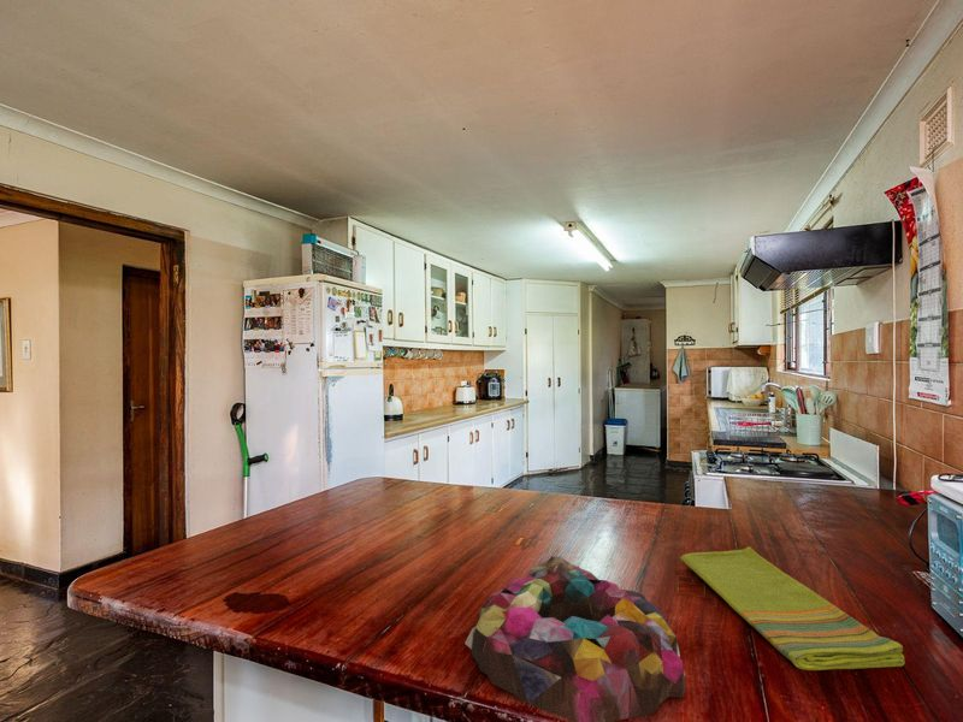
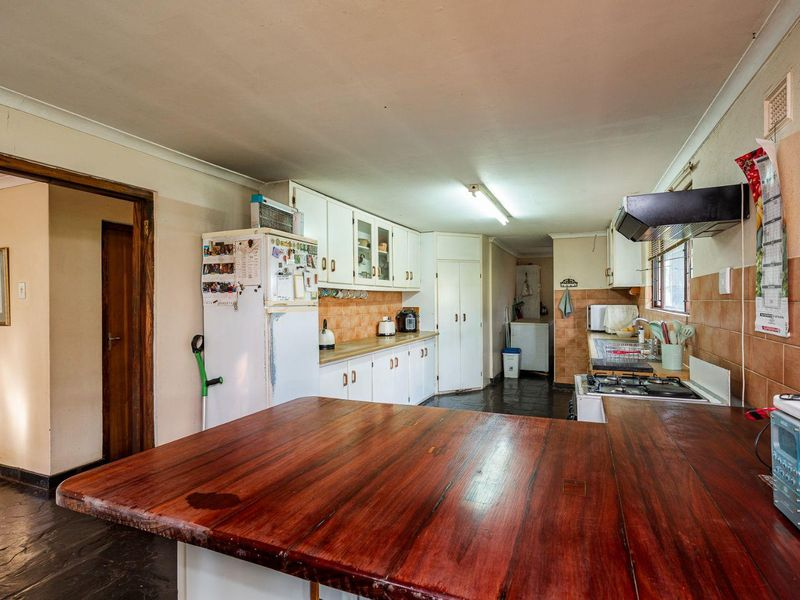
- dish towel (769, 594)
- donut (569, 617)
